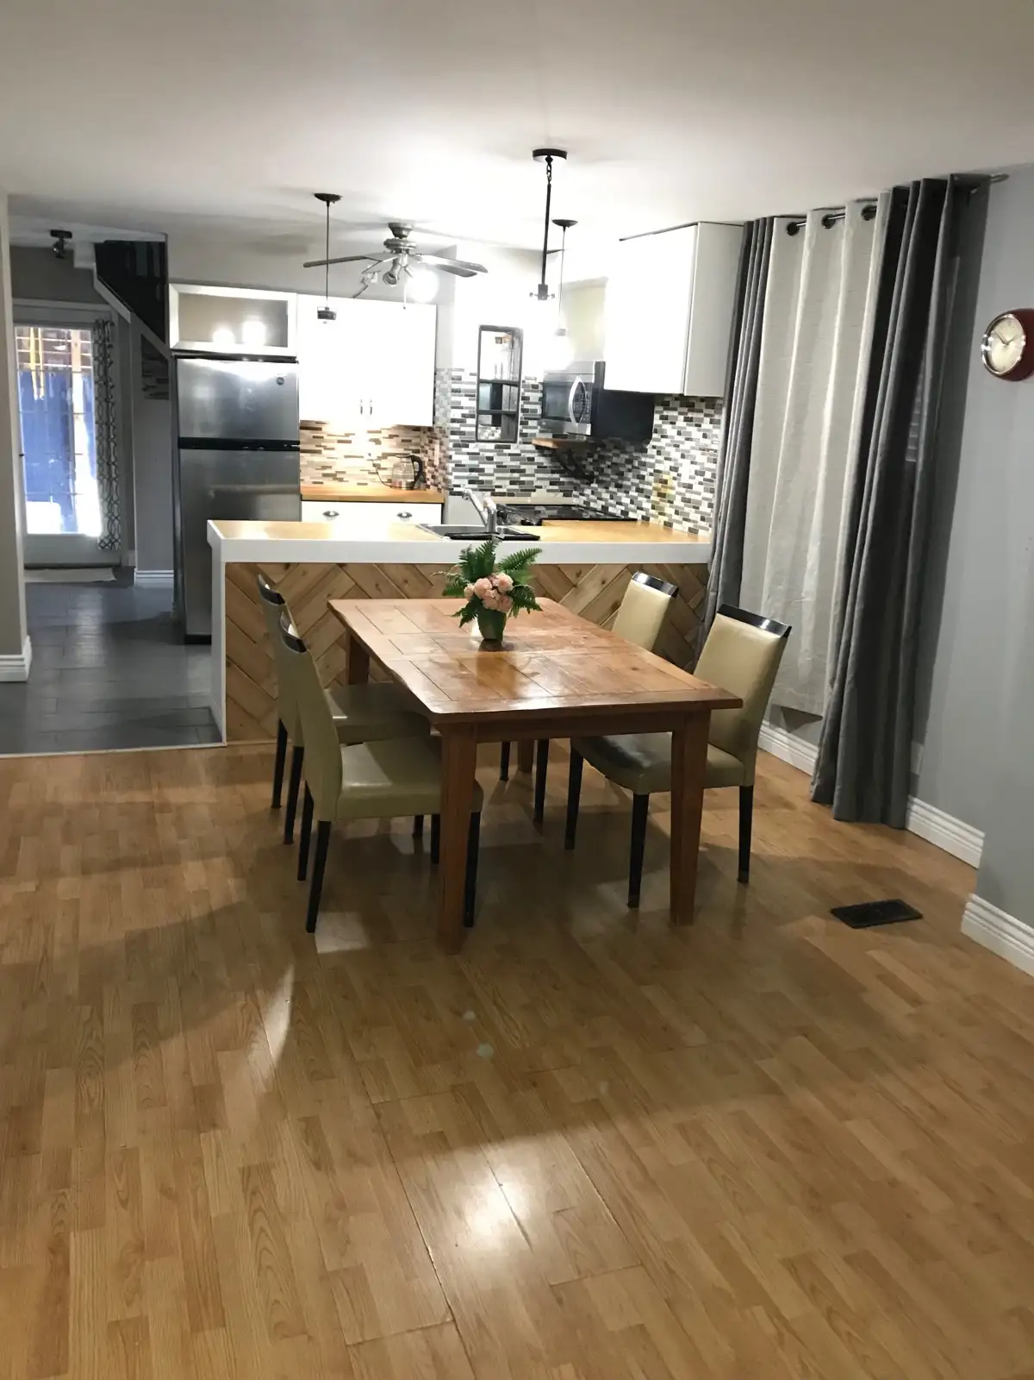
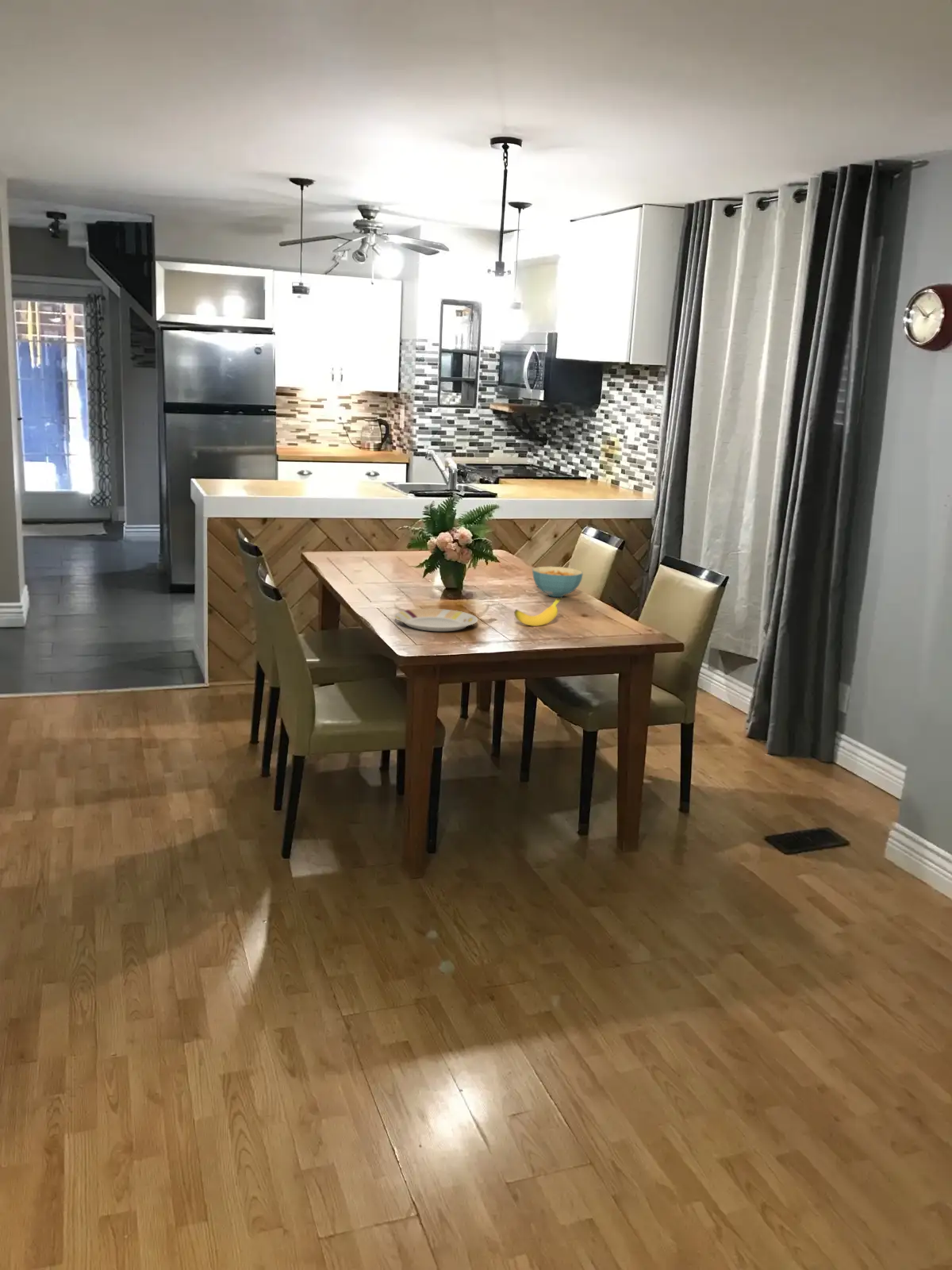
+ plate (436, 621)
+ cereal bowl (556, 583)
+ banana (539, 614)
